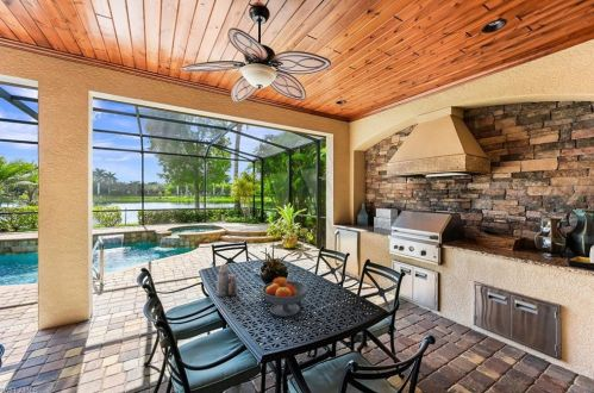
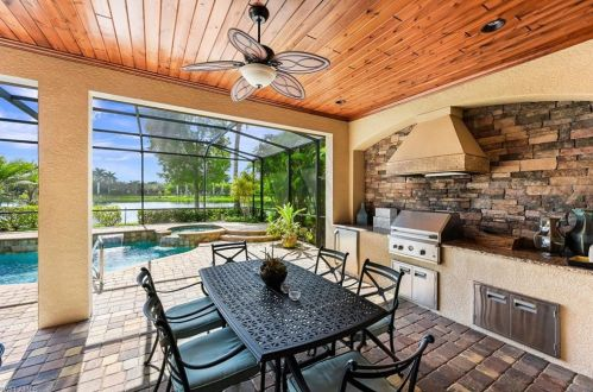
- fruit bowl (285, 294)
- bottle (226, 279)
